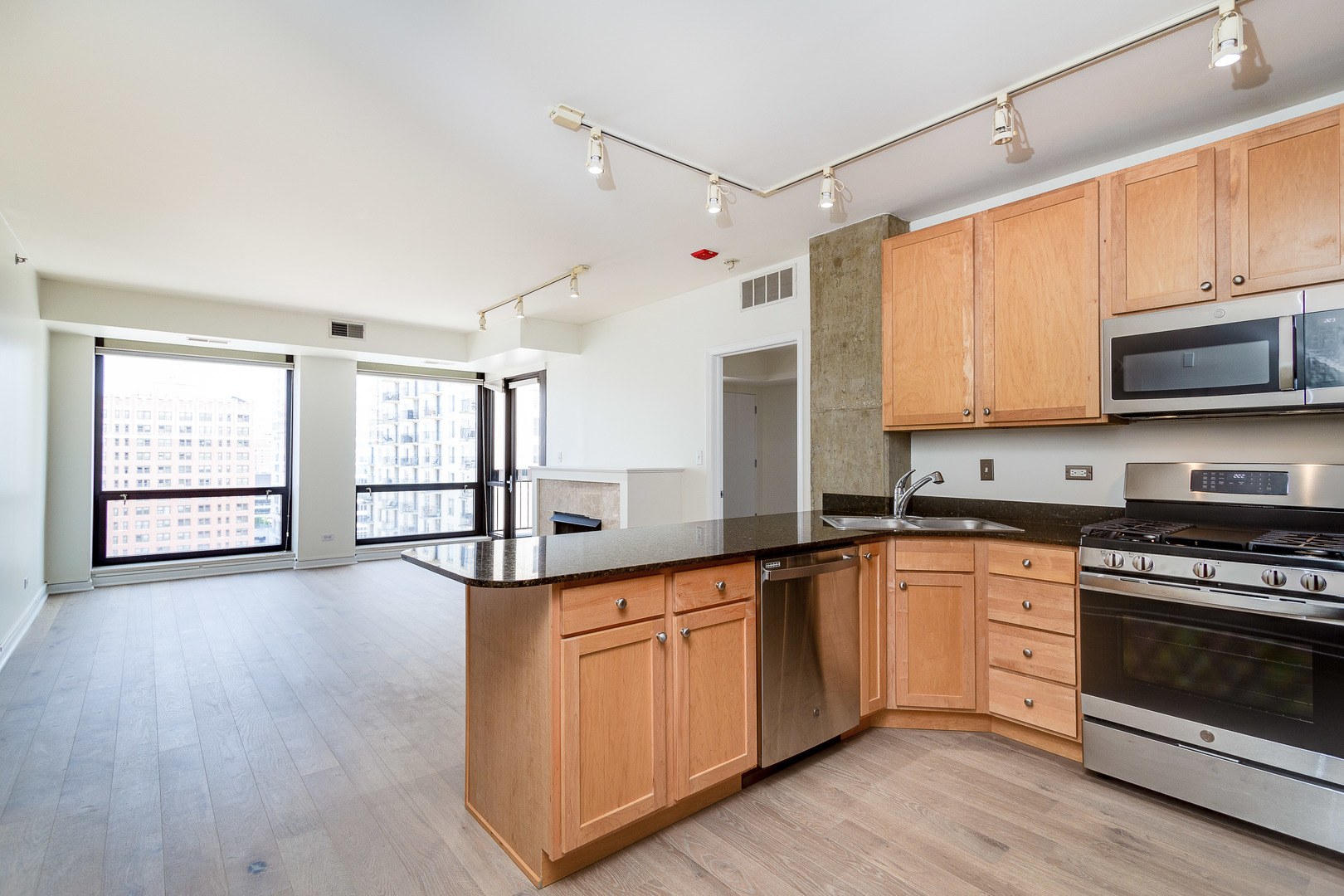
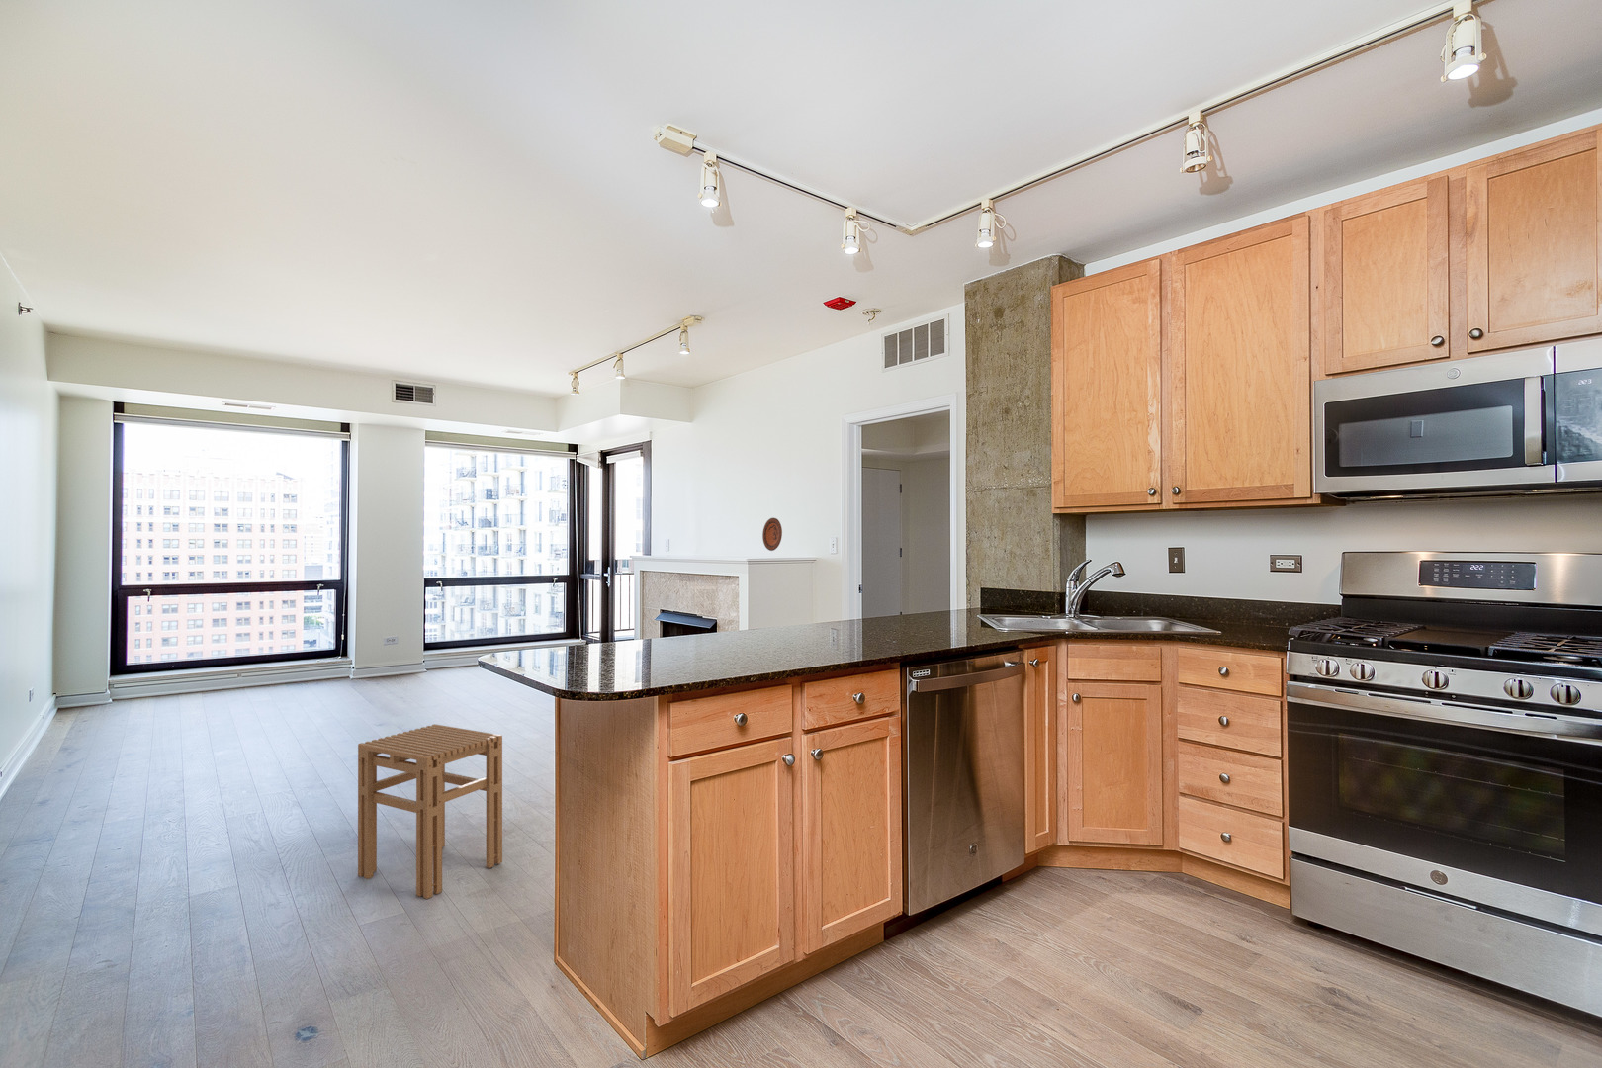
+ stool (431, 803)
+ decorative plate (772, 534)
